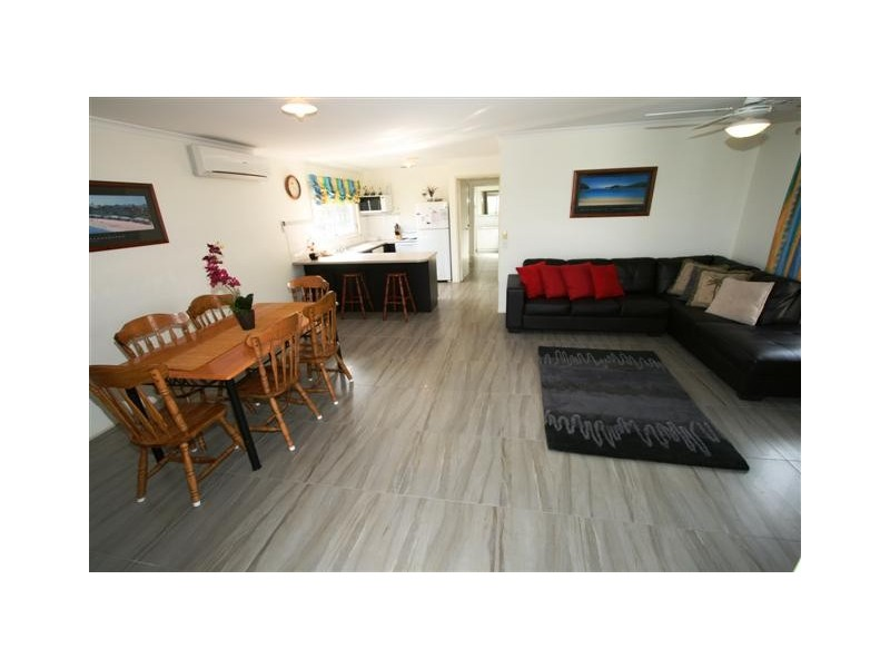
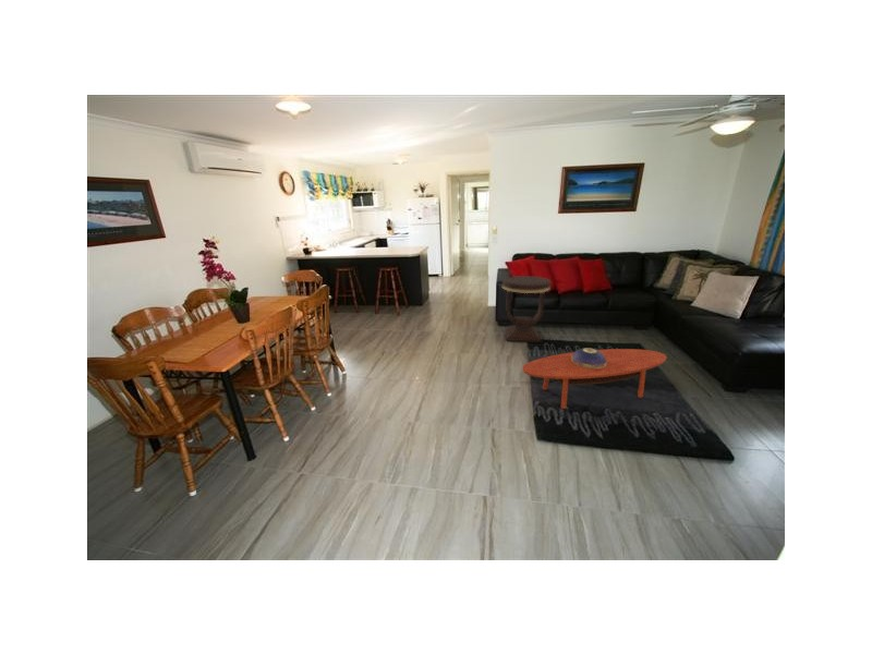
+ coffee table (593, 377)
+ side table (523, 316)
+ decorative bowl (589, 354)
